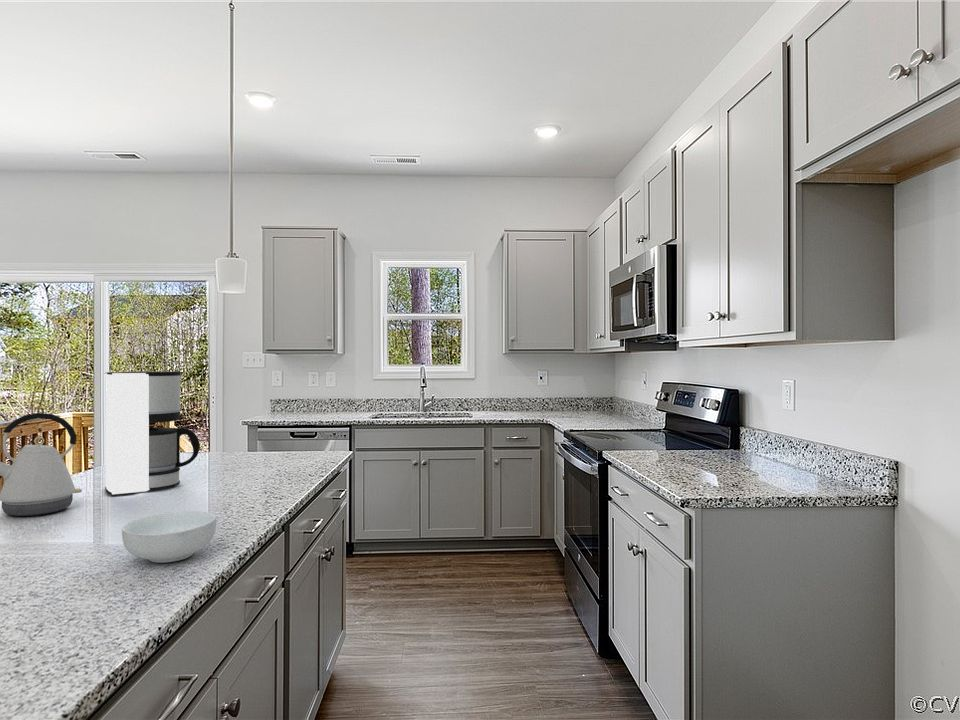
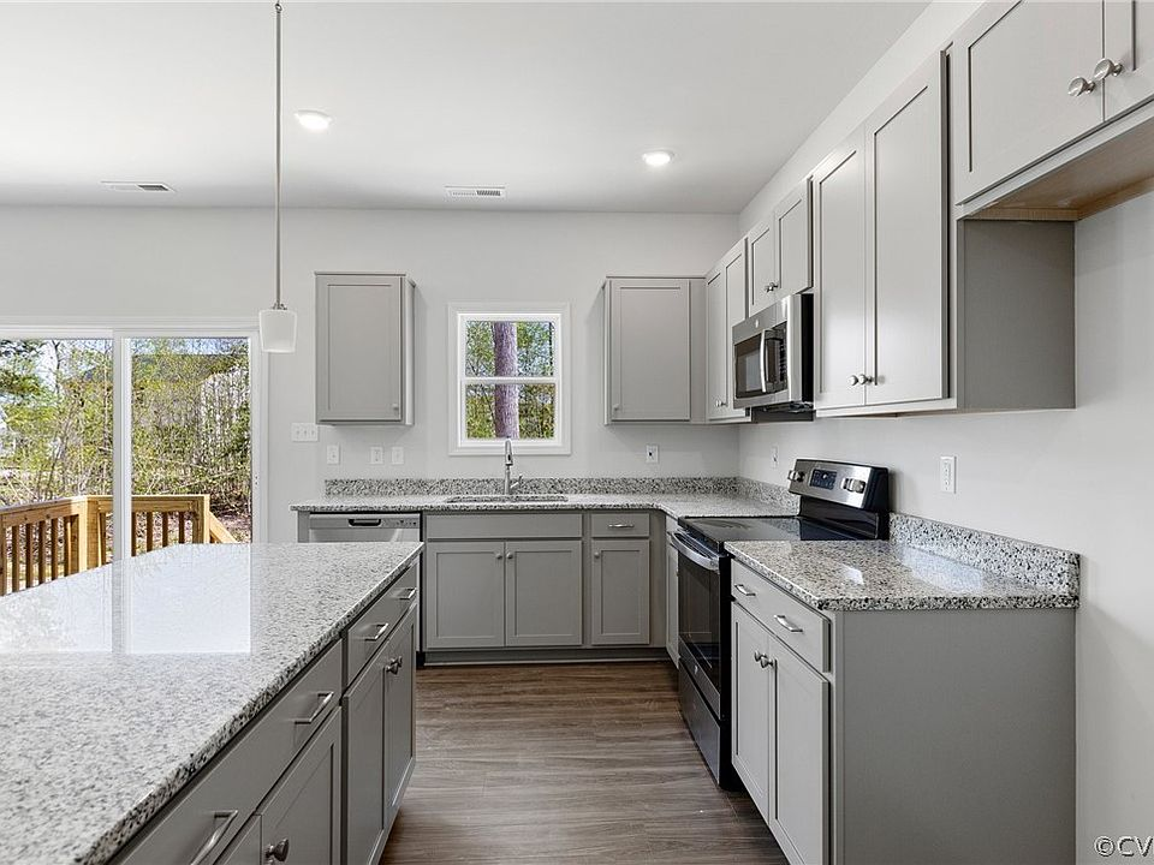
- kettle (35, 461)
- coffee maker (153, 428)
- cereal bowl (170, 538)
